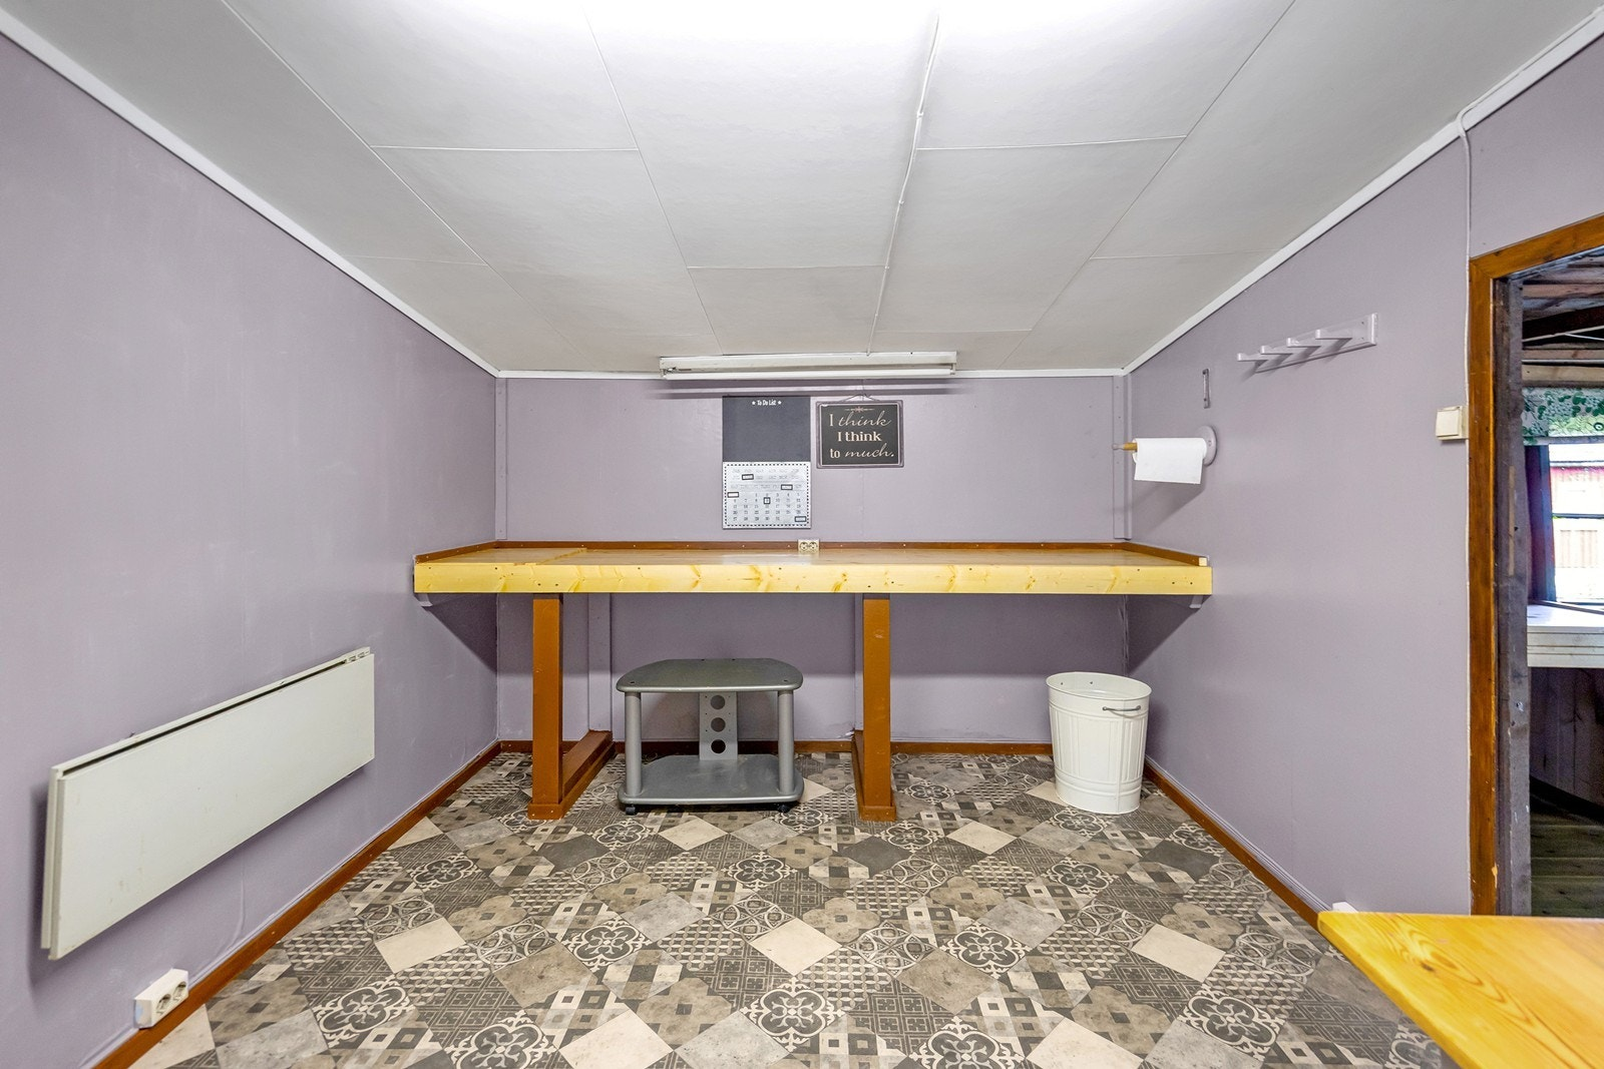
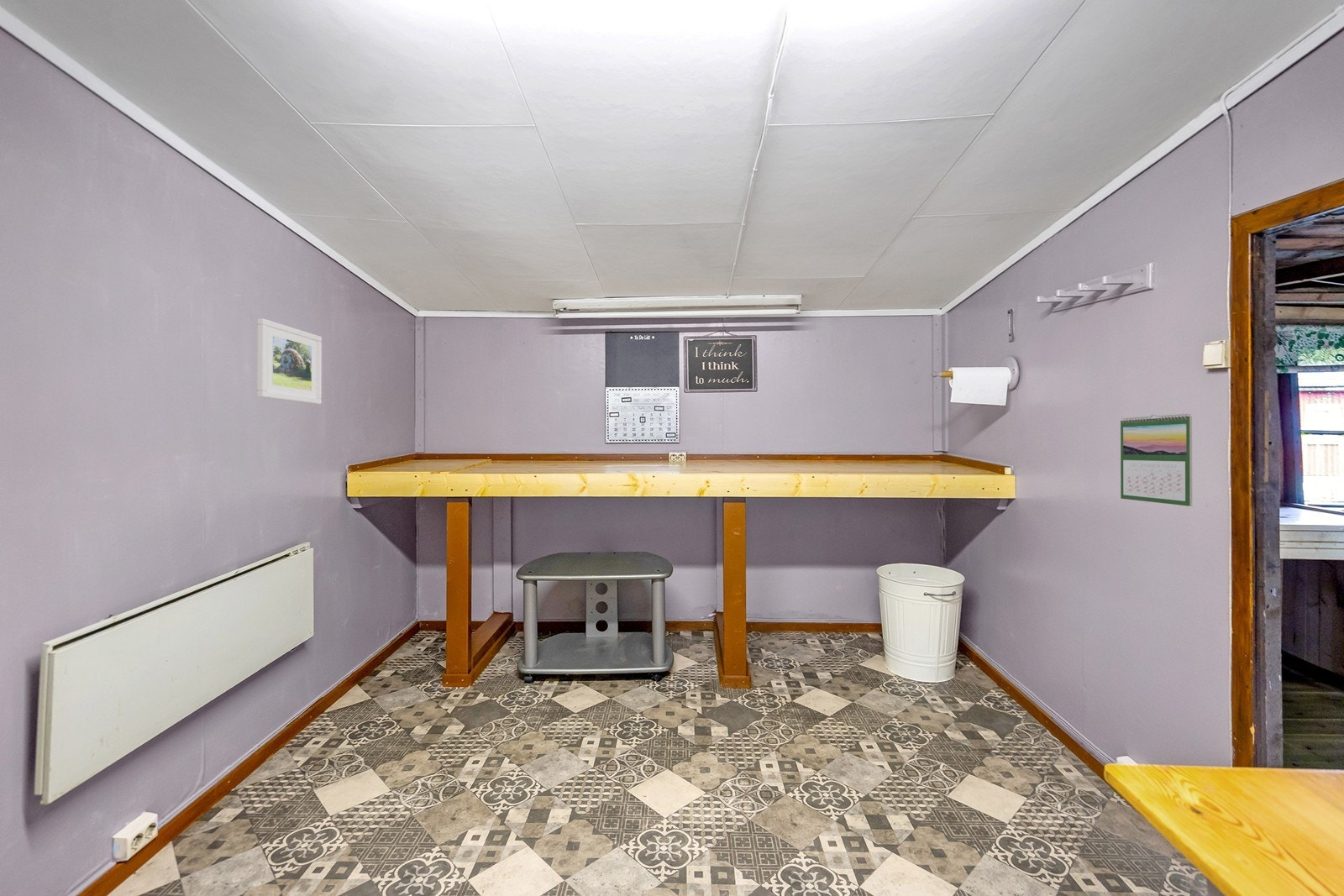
+ calendar (1153, 458)
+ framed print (291, 364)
